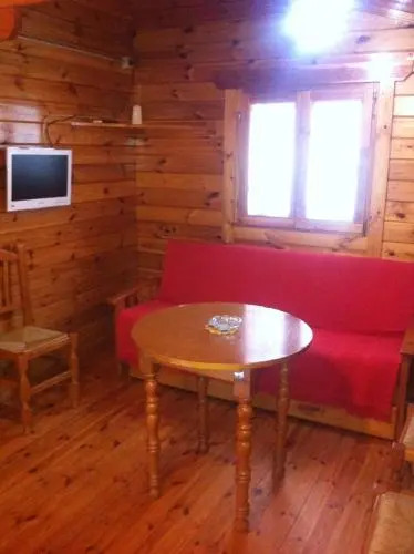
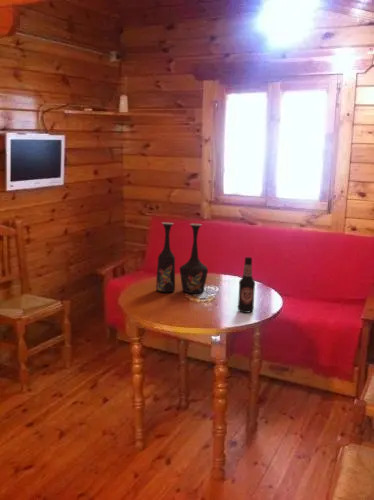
+ bottle (247, 284)
+ vase (185, 263)
